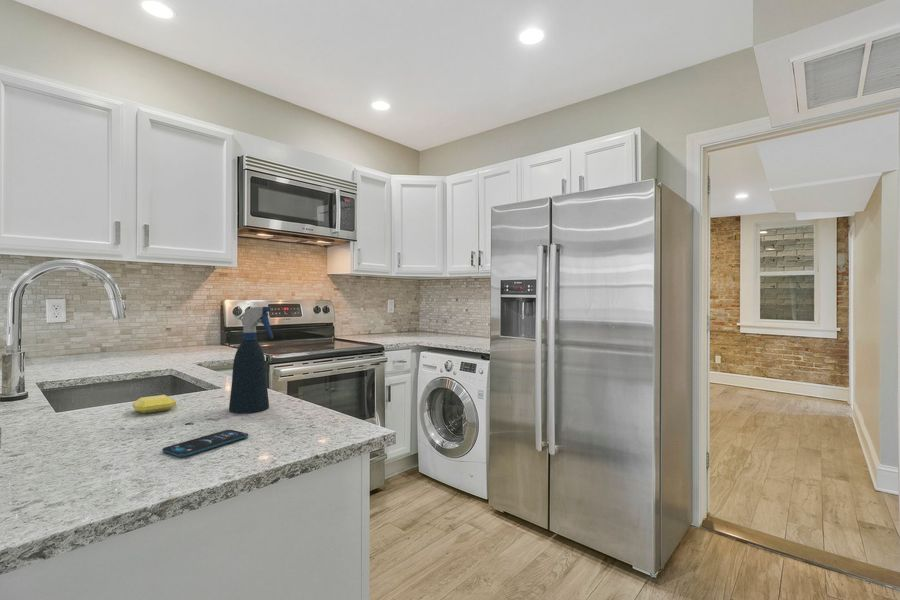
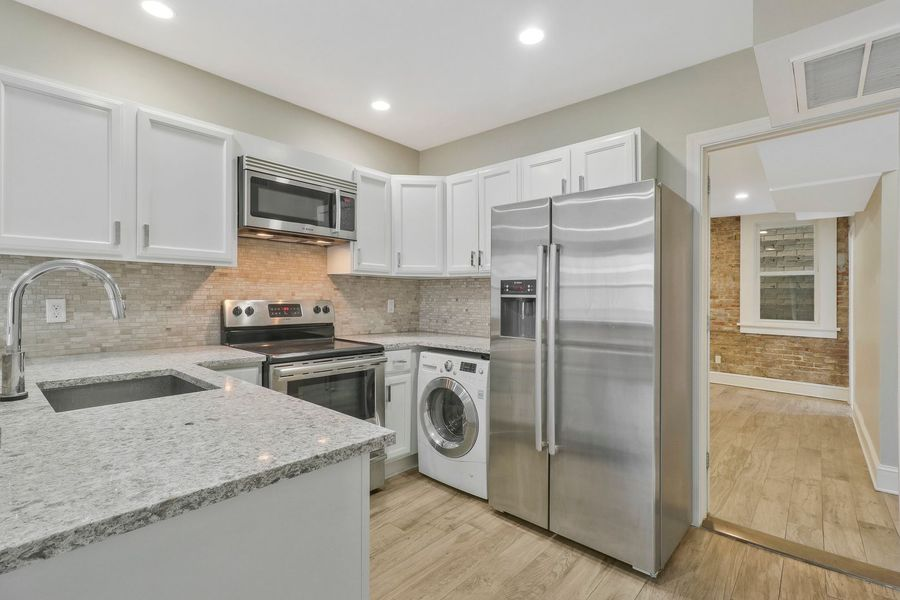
- soap bar (154, 403)
- spray bottle (252, 357)
- smartphone (207, 442)
